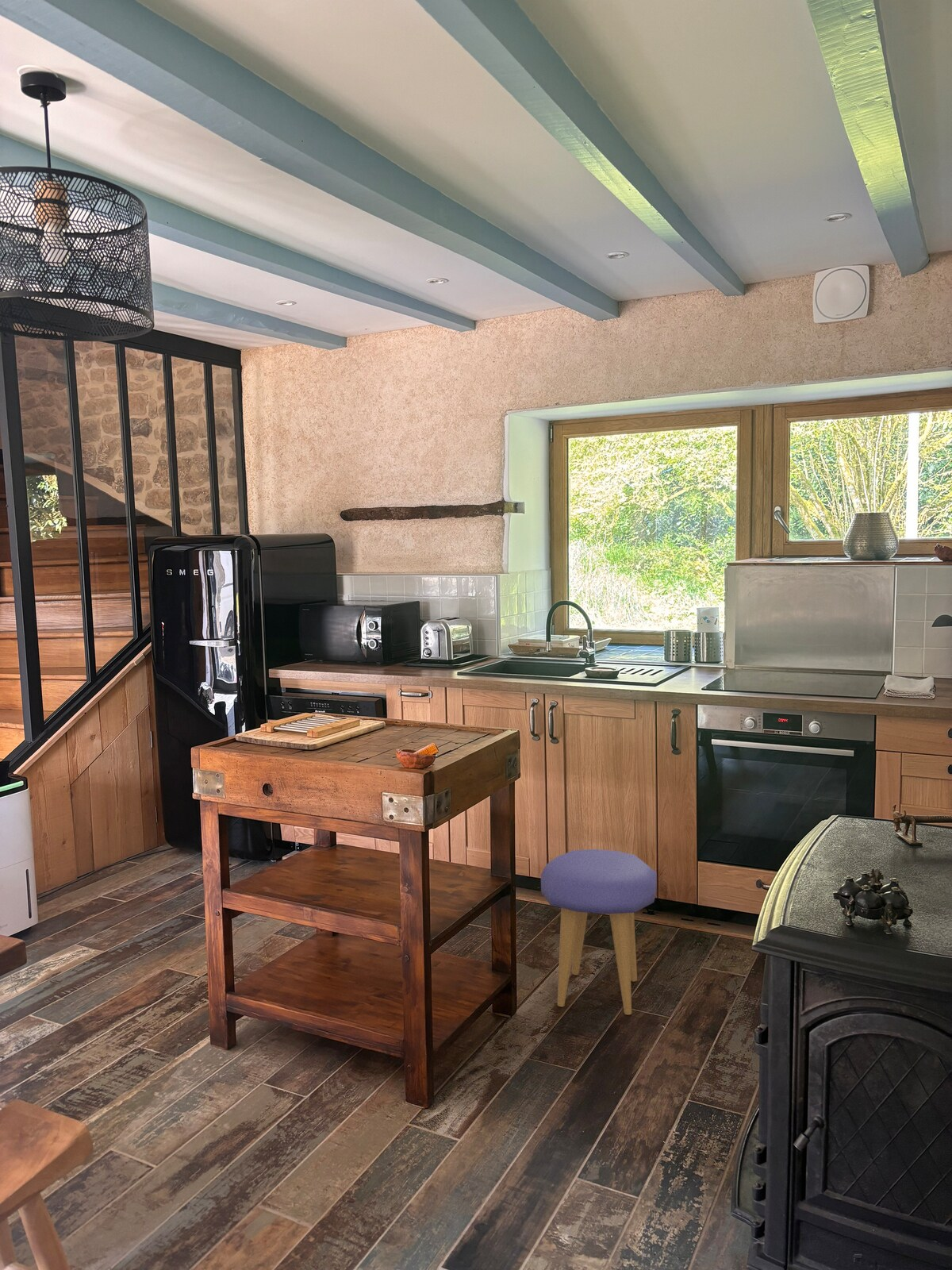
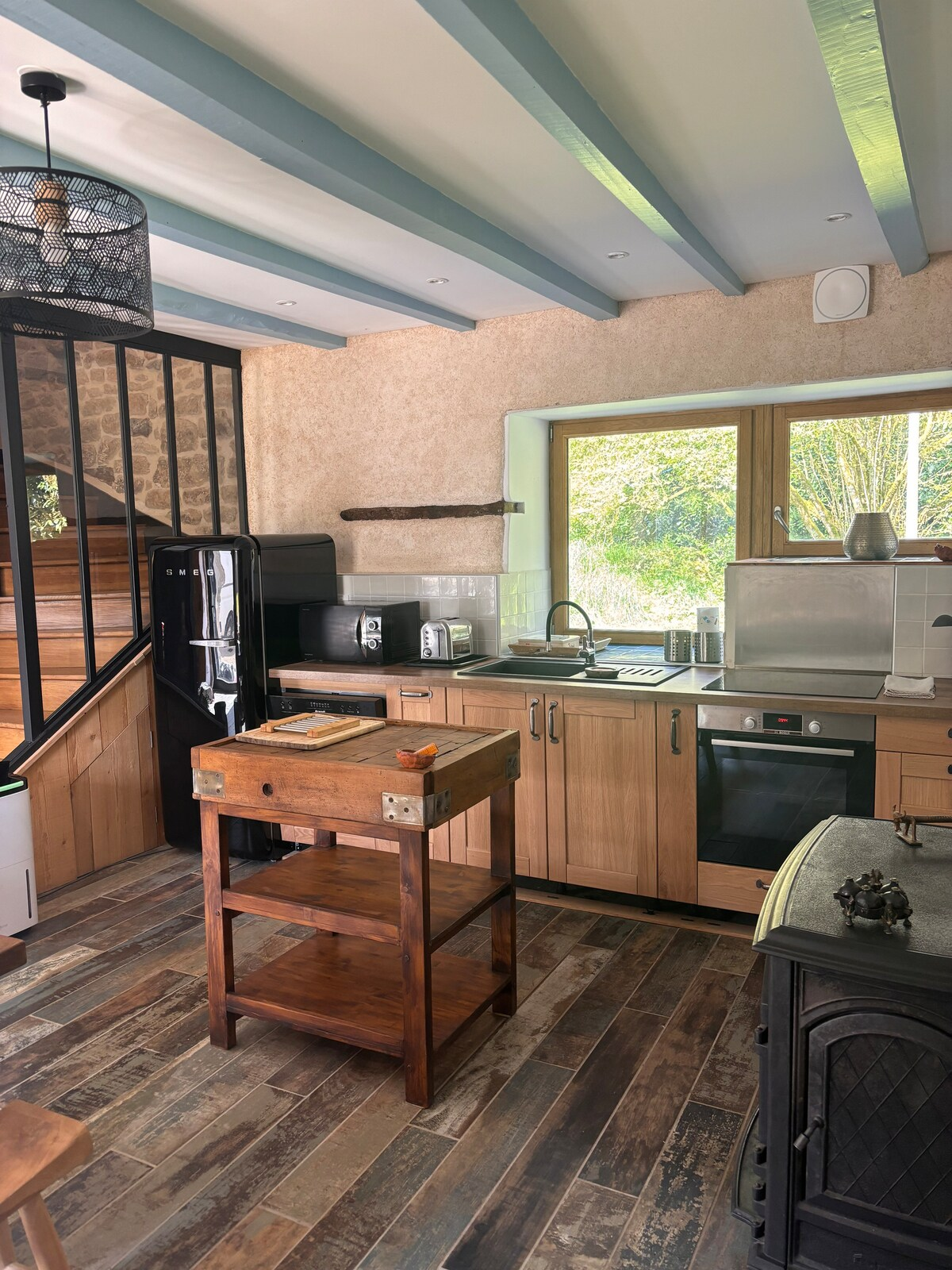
- stool (611, 925)
